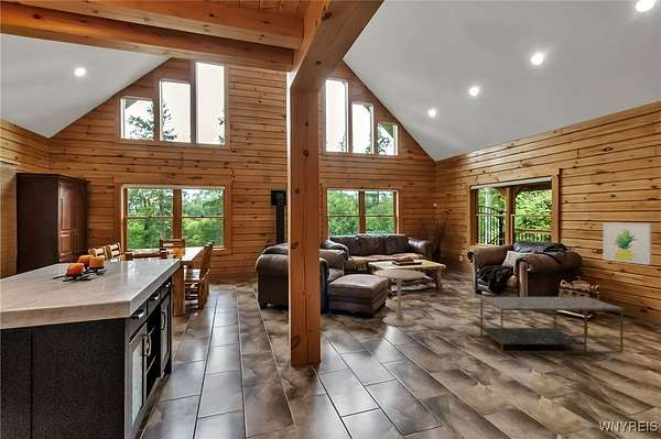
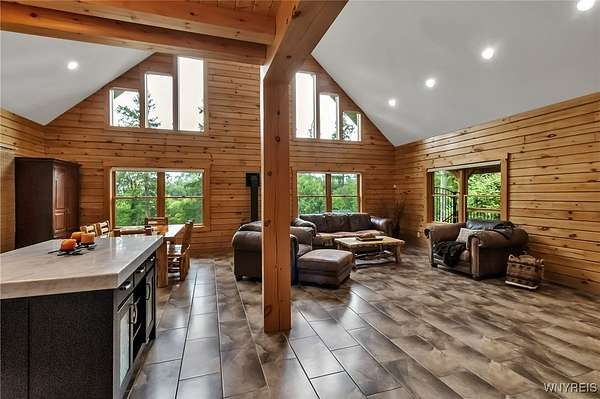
- coffee table (546, 328)
- side table (399, 297)
- wall art (626, 242)
